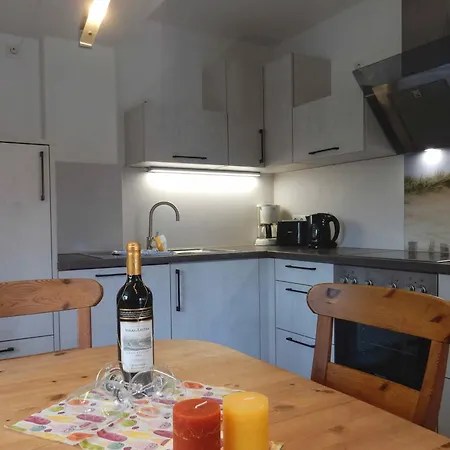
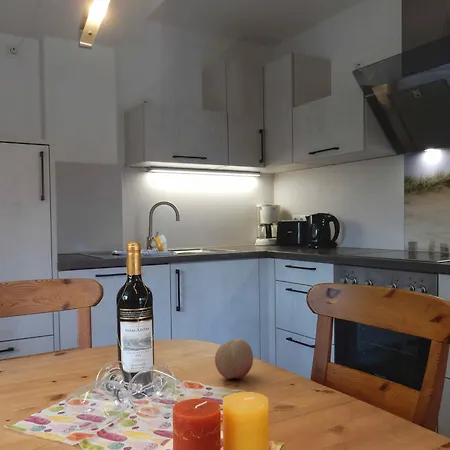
+ fruit (234, 358)
